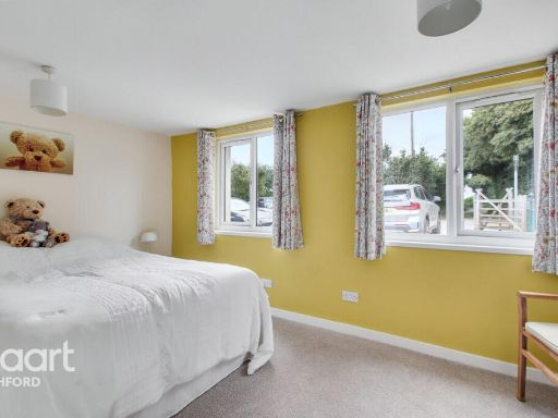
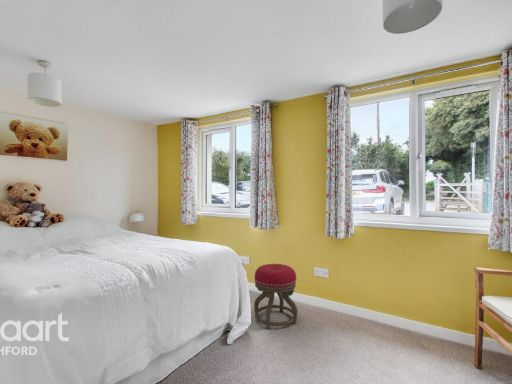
+ stool (275, 292)
